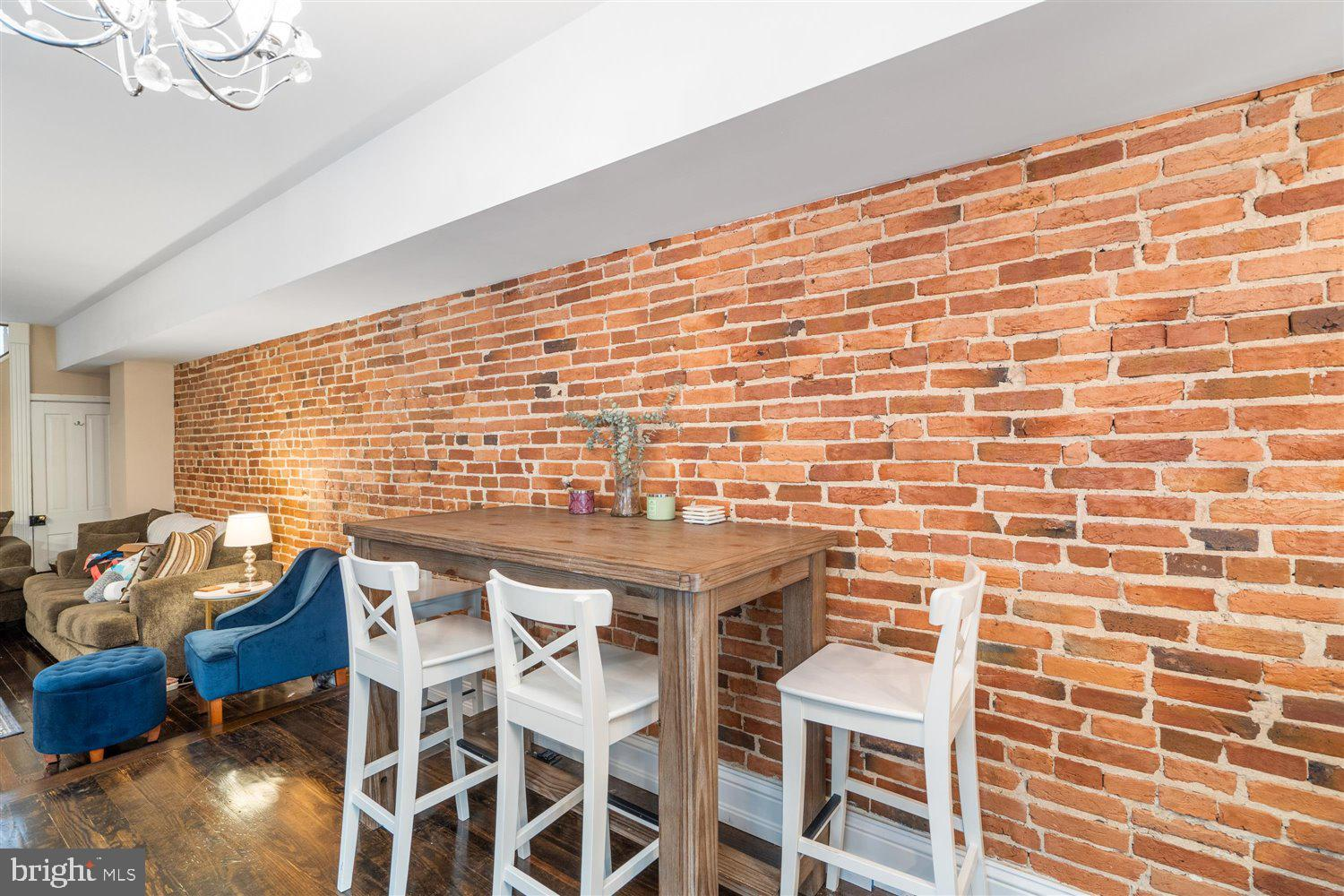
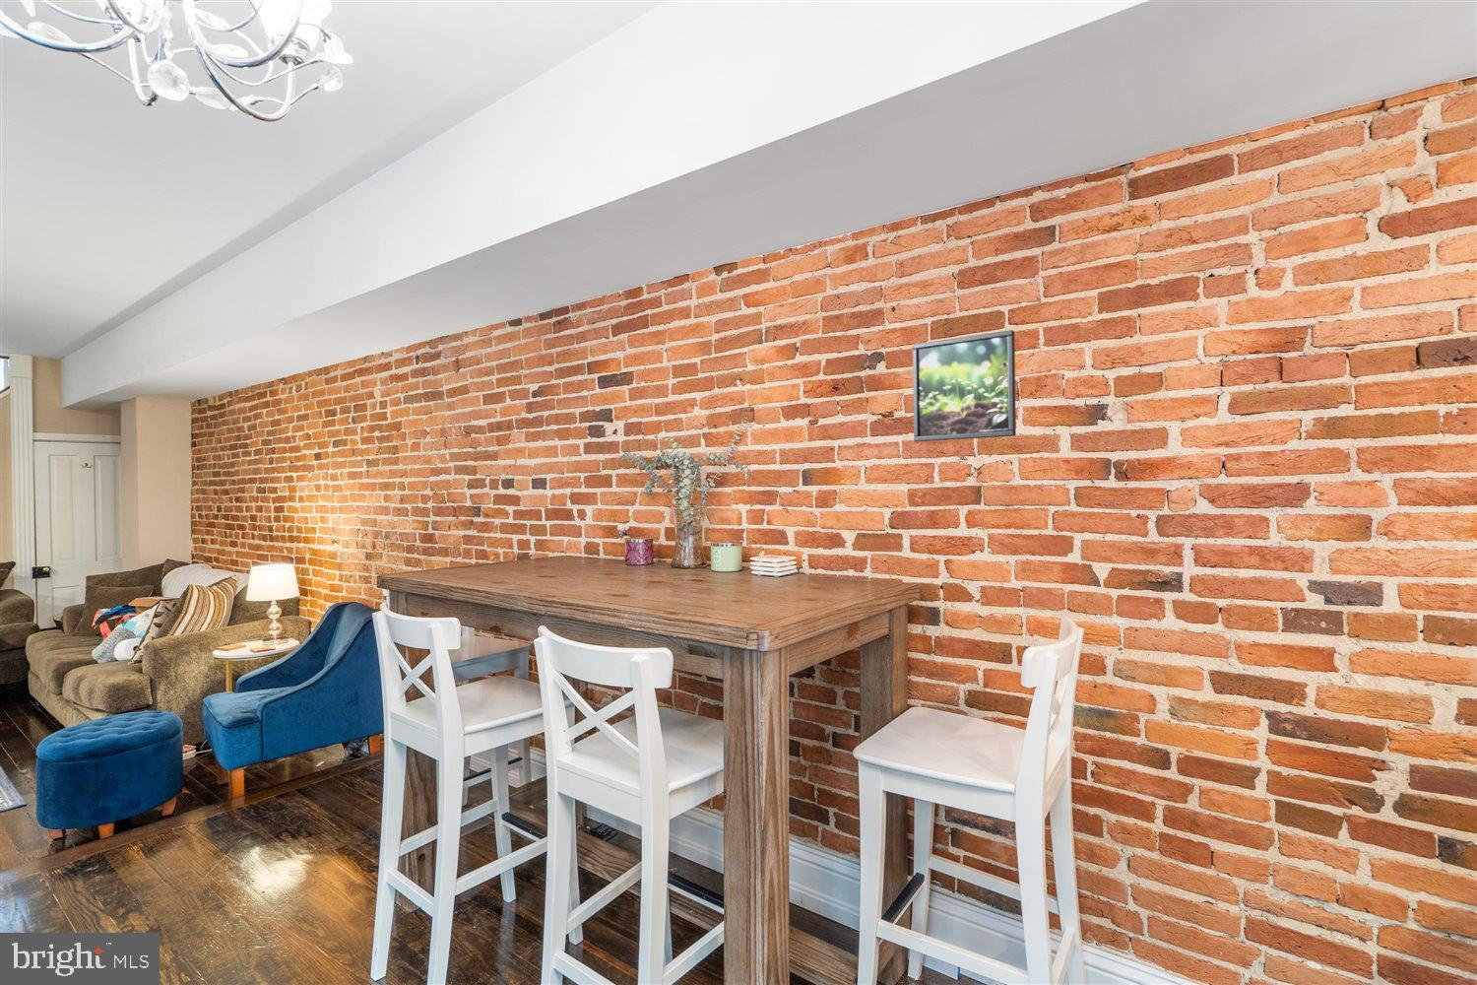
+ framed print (962, 388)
